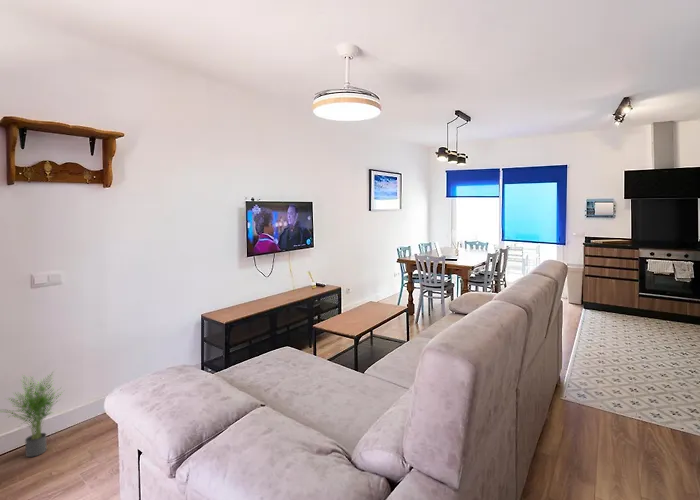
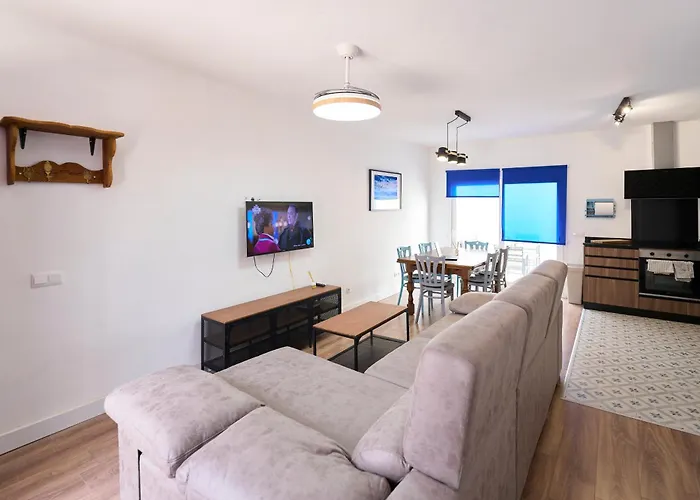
- potted plant (30, 414)
